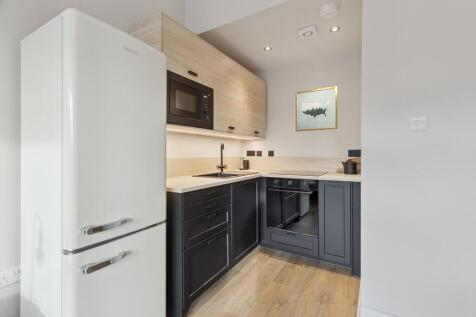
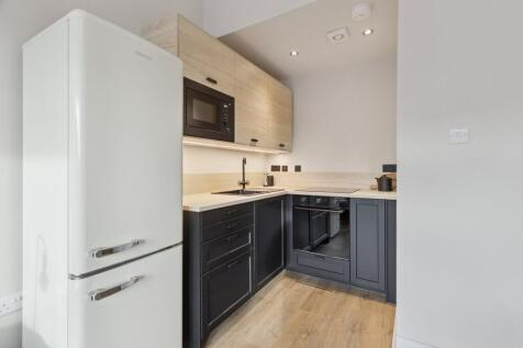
- wall art (315, 109)
